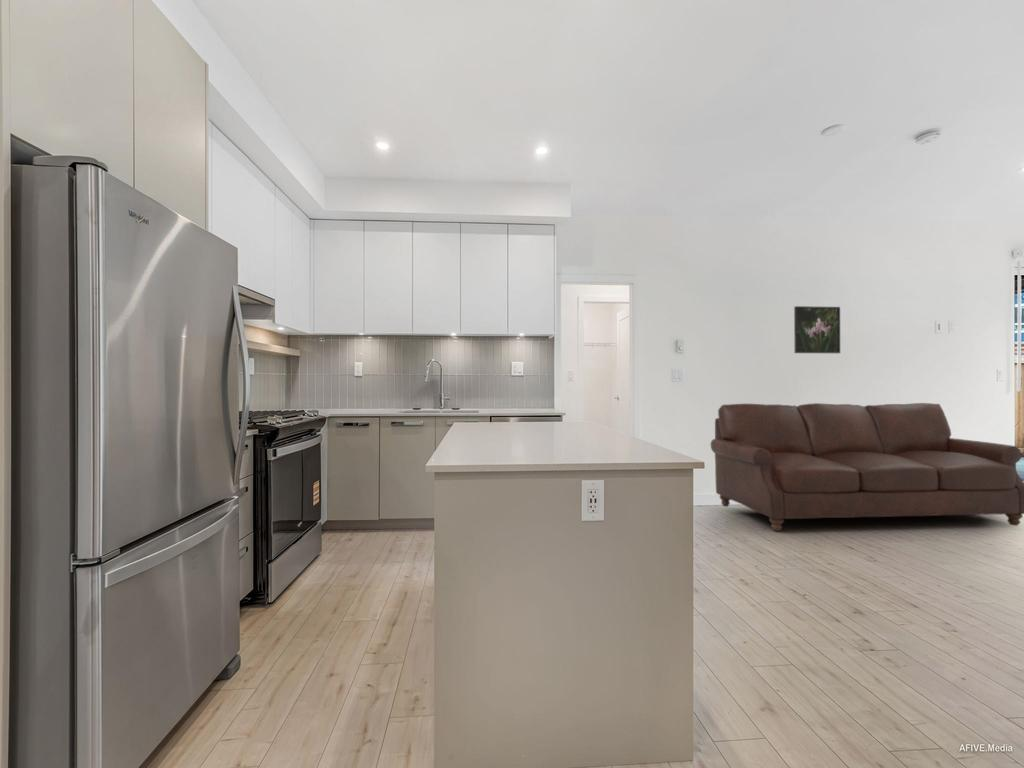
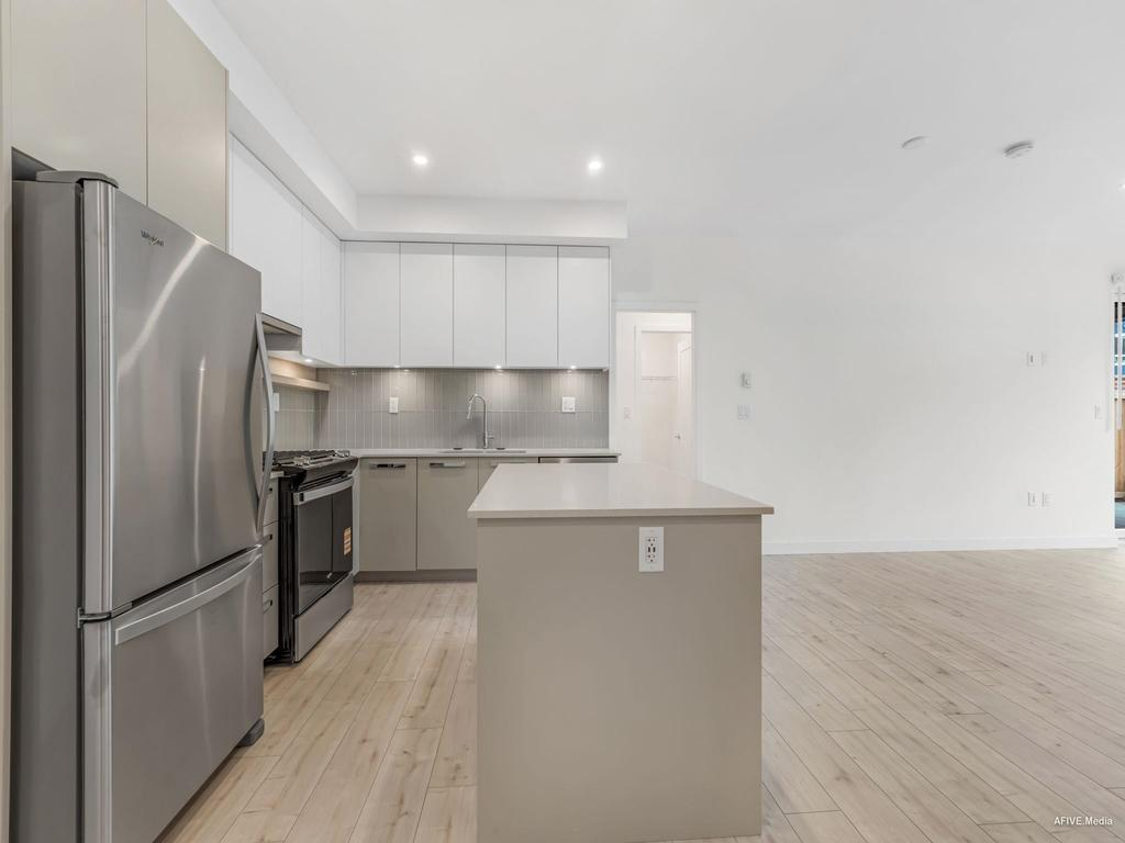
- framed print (817, 329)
- sofa (858, 459)
